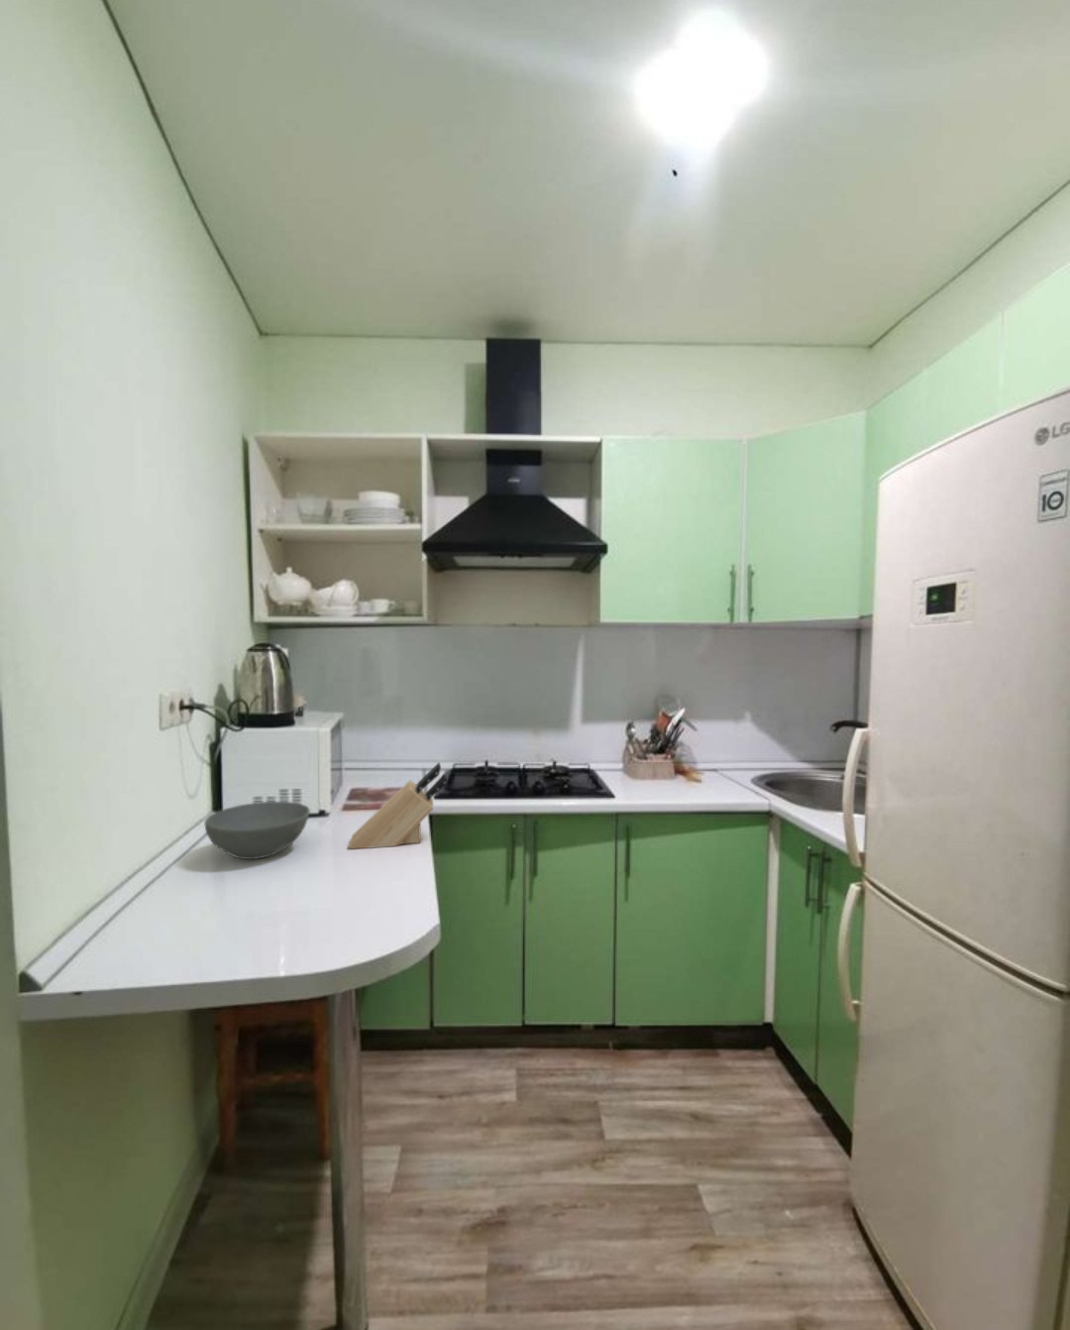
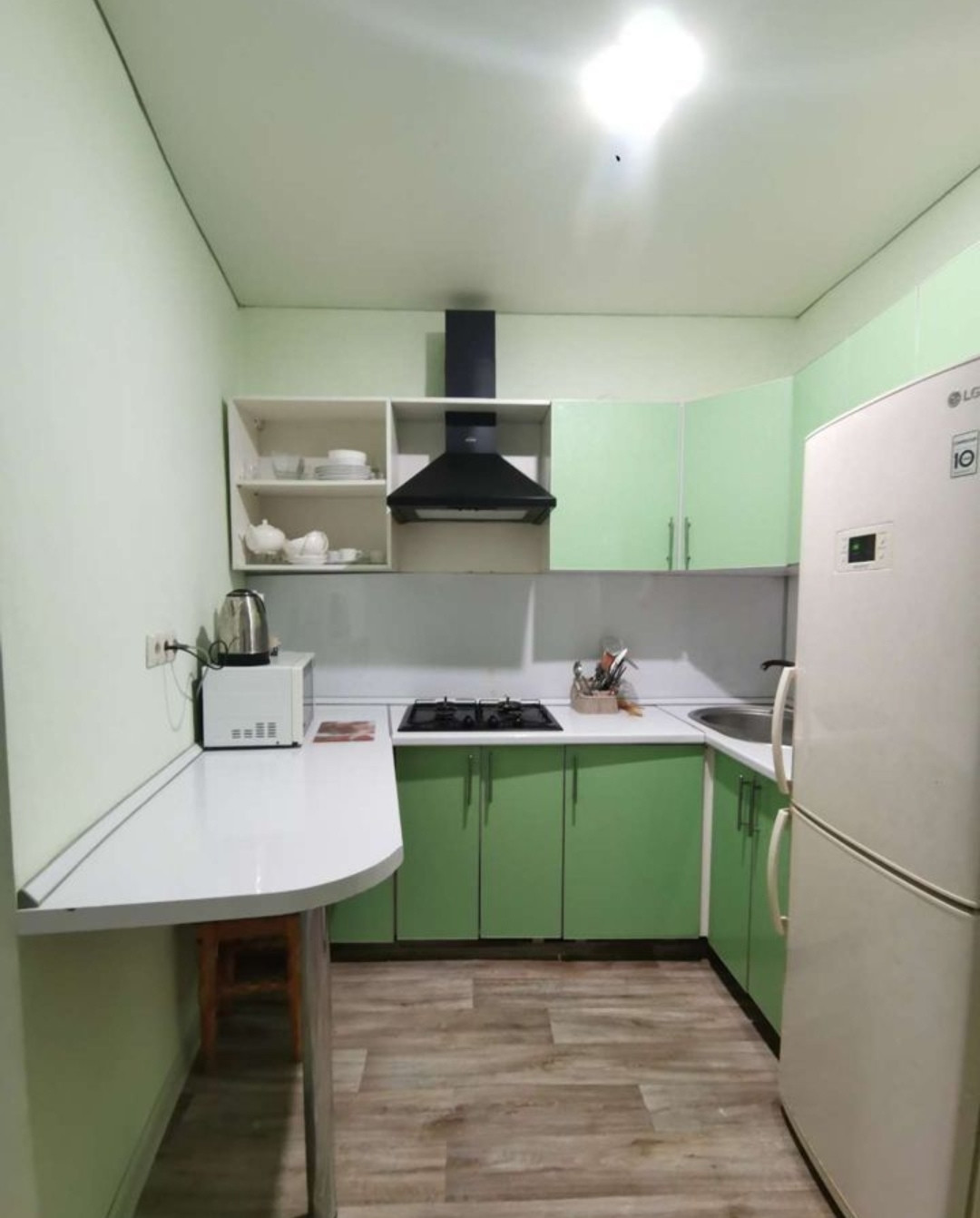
- knife block (400, 803)
- bowl (259, 832)
